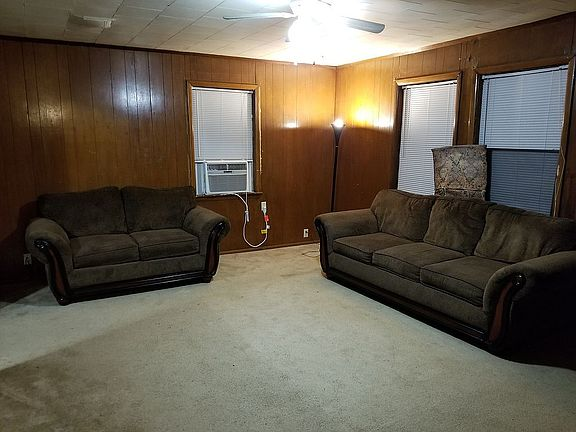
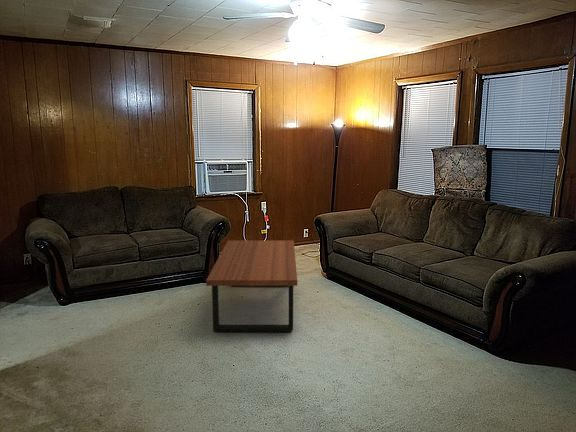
+ coffee table (257, 281)
